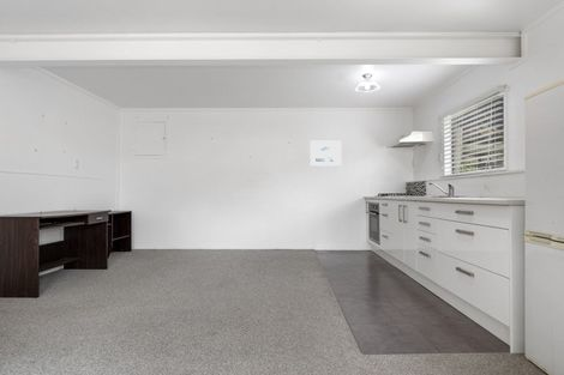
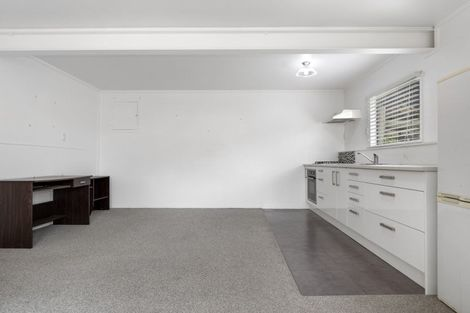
- wall art (325, 153)
